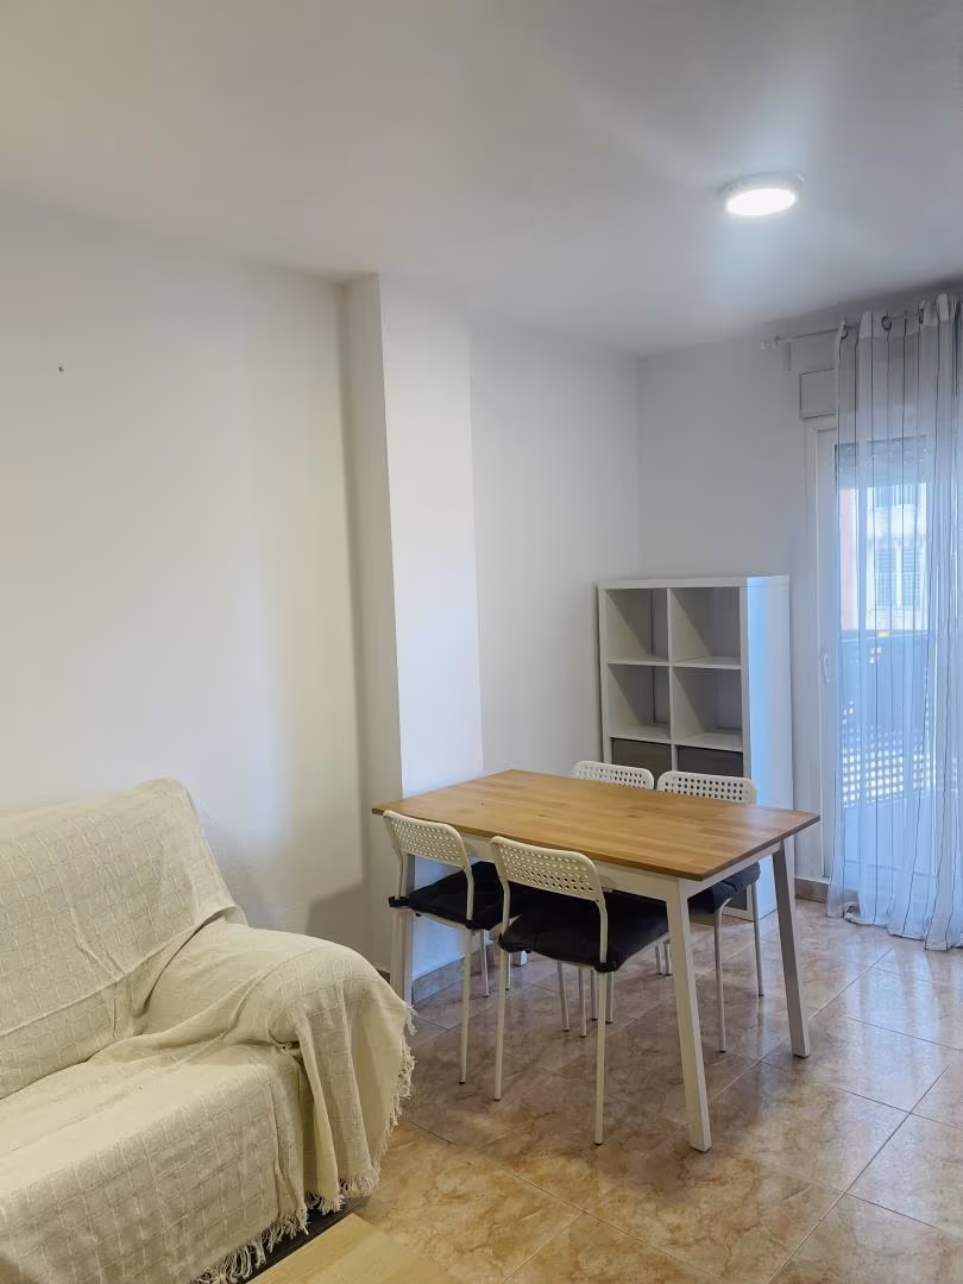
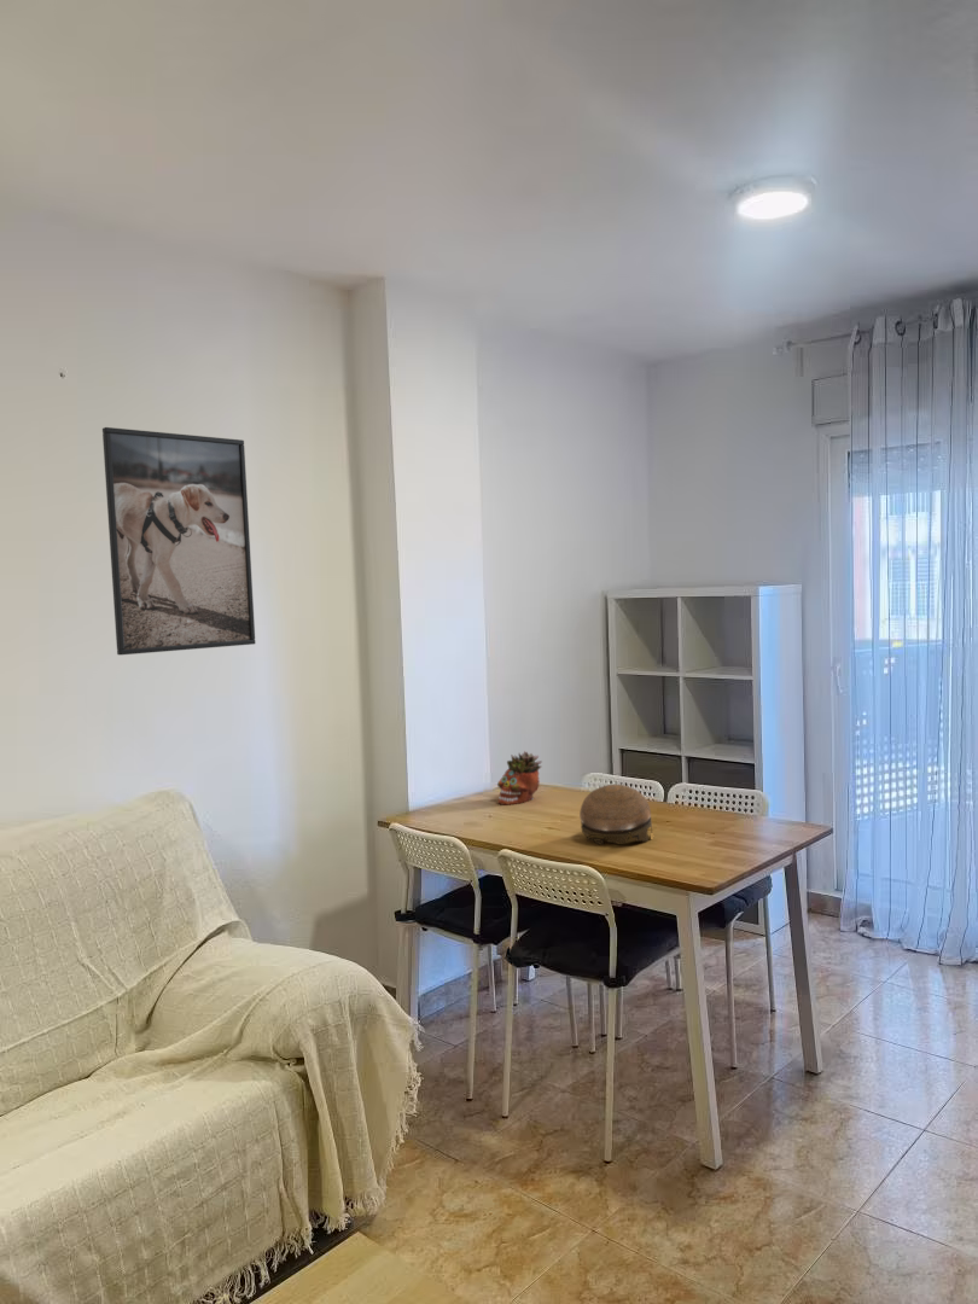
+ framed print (182, 542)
+ decorative bowl (615, 811)
+ succulent planter (518, 776)
